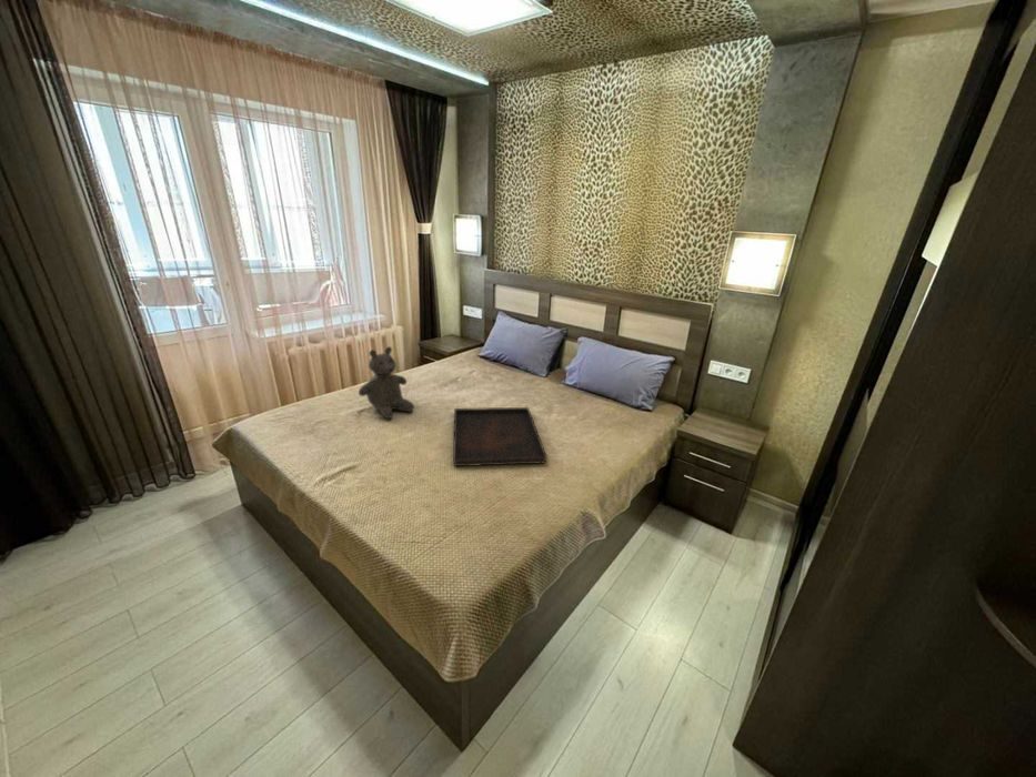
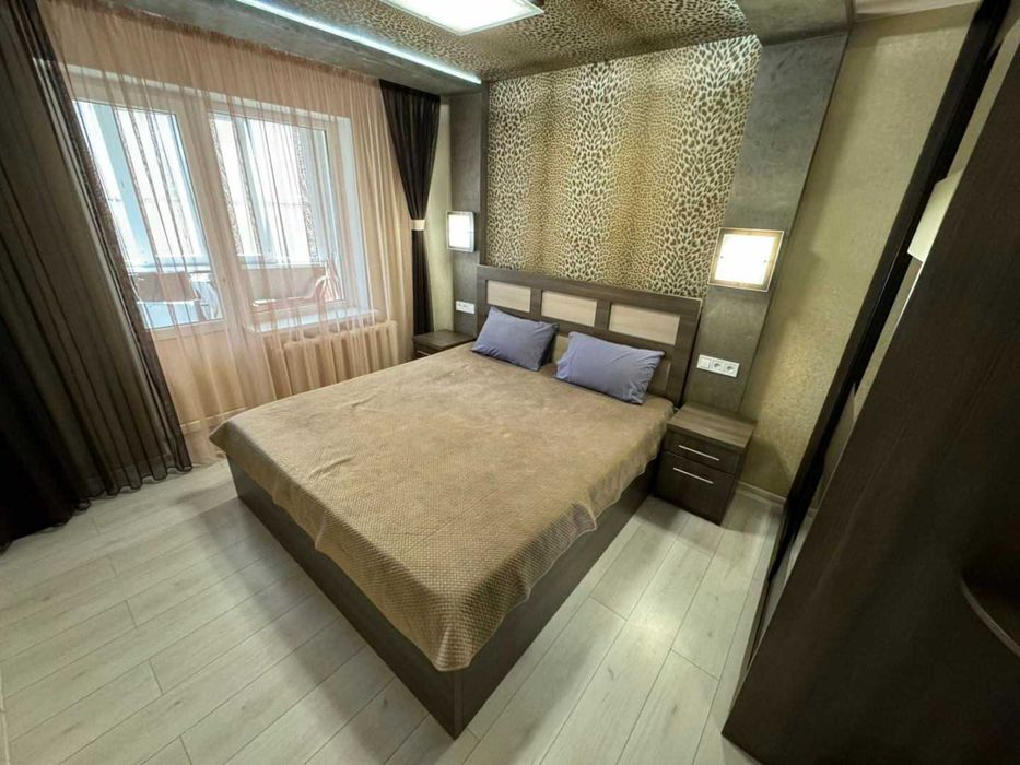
- serving tray (495, 433)
- teddy bear (388, 381)
